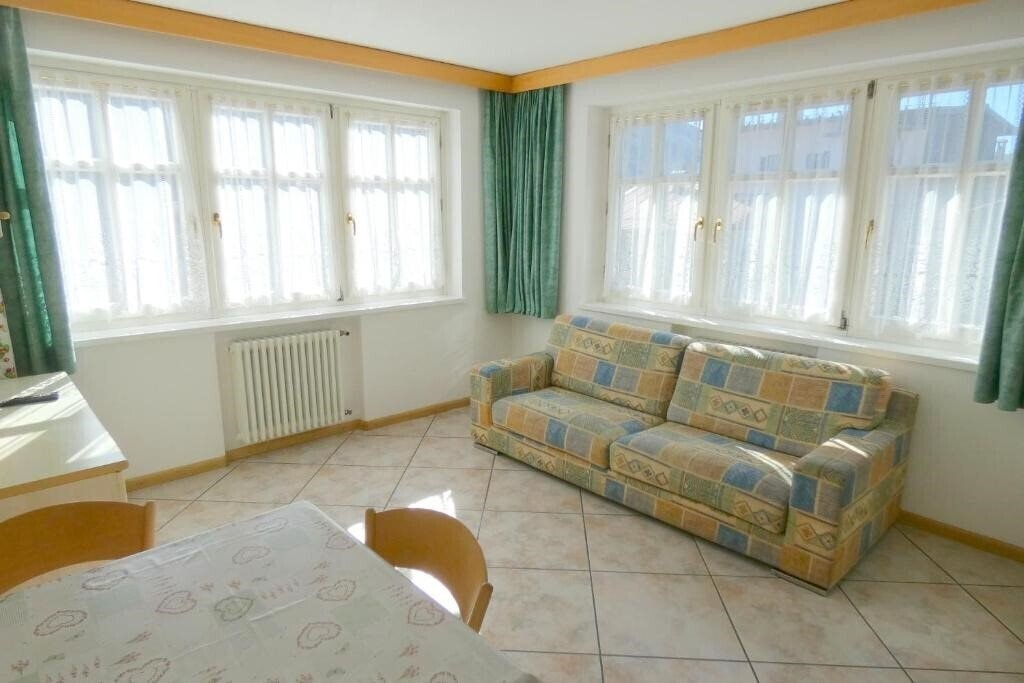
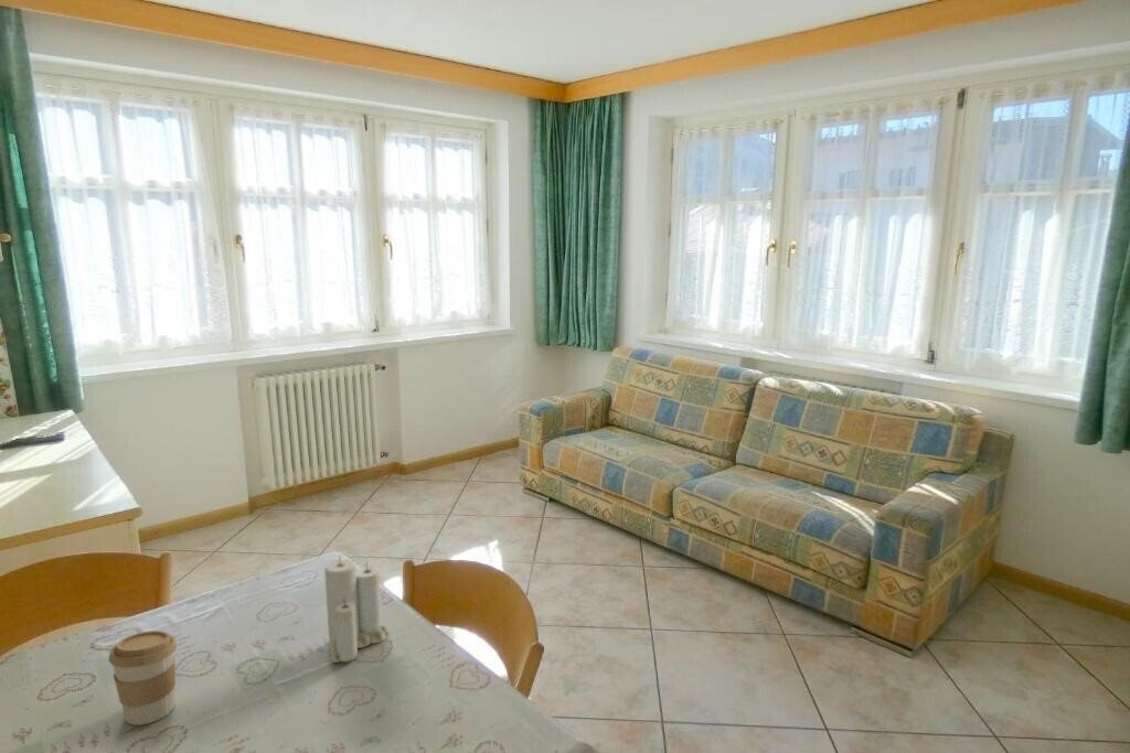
+ coffee cup (146, 674)
+ candle (352, 600)
